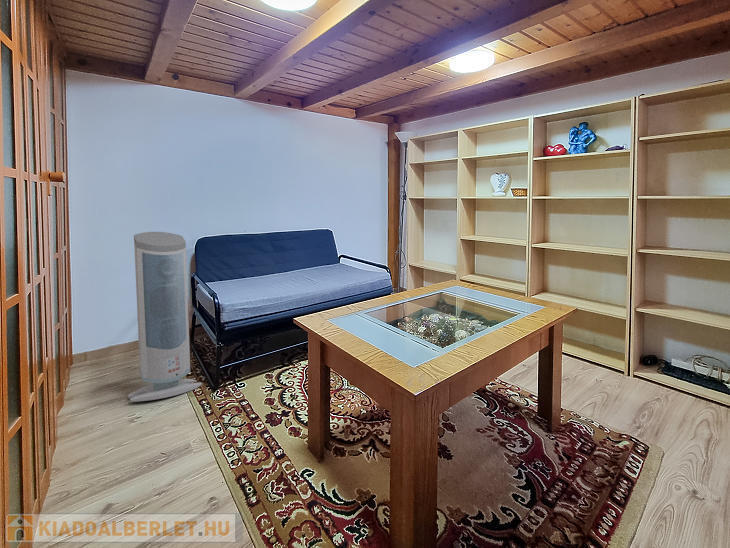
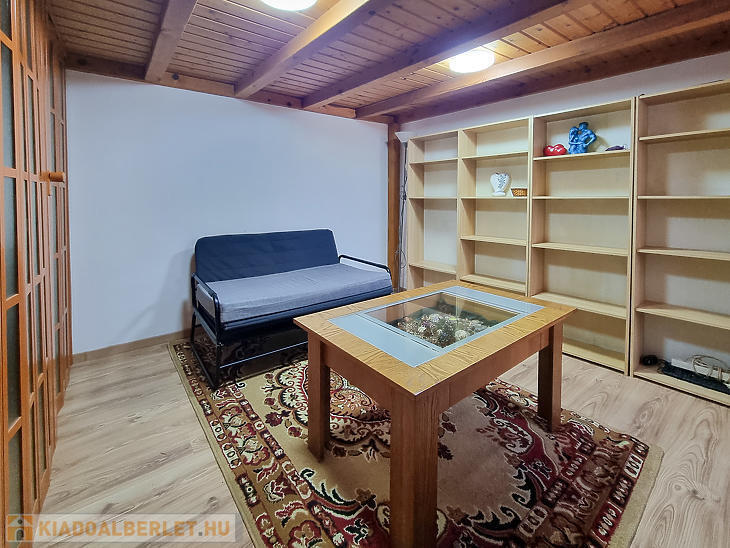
- air purifier (163, 312)
